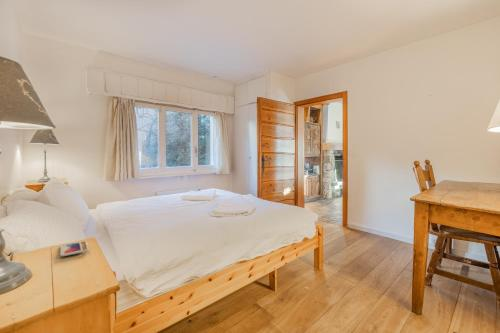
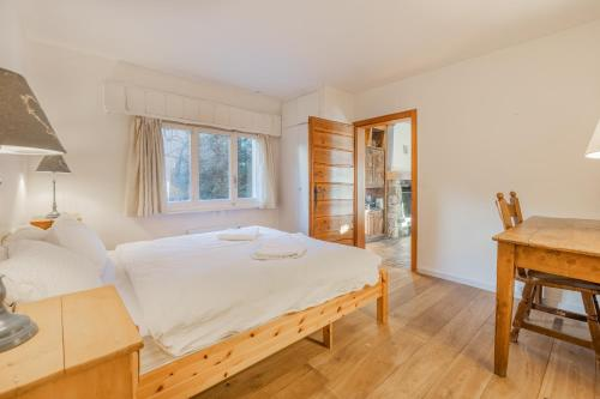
- smartphone (74, 248)
